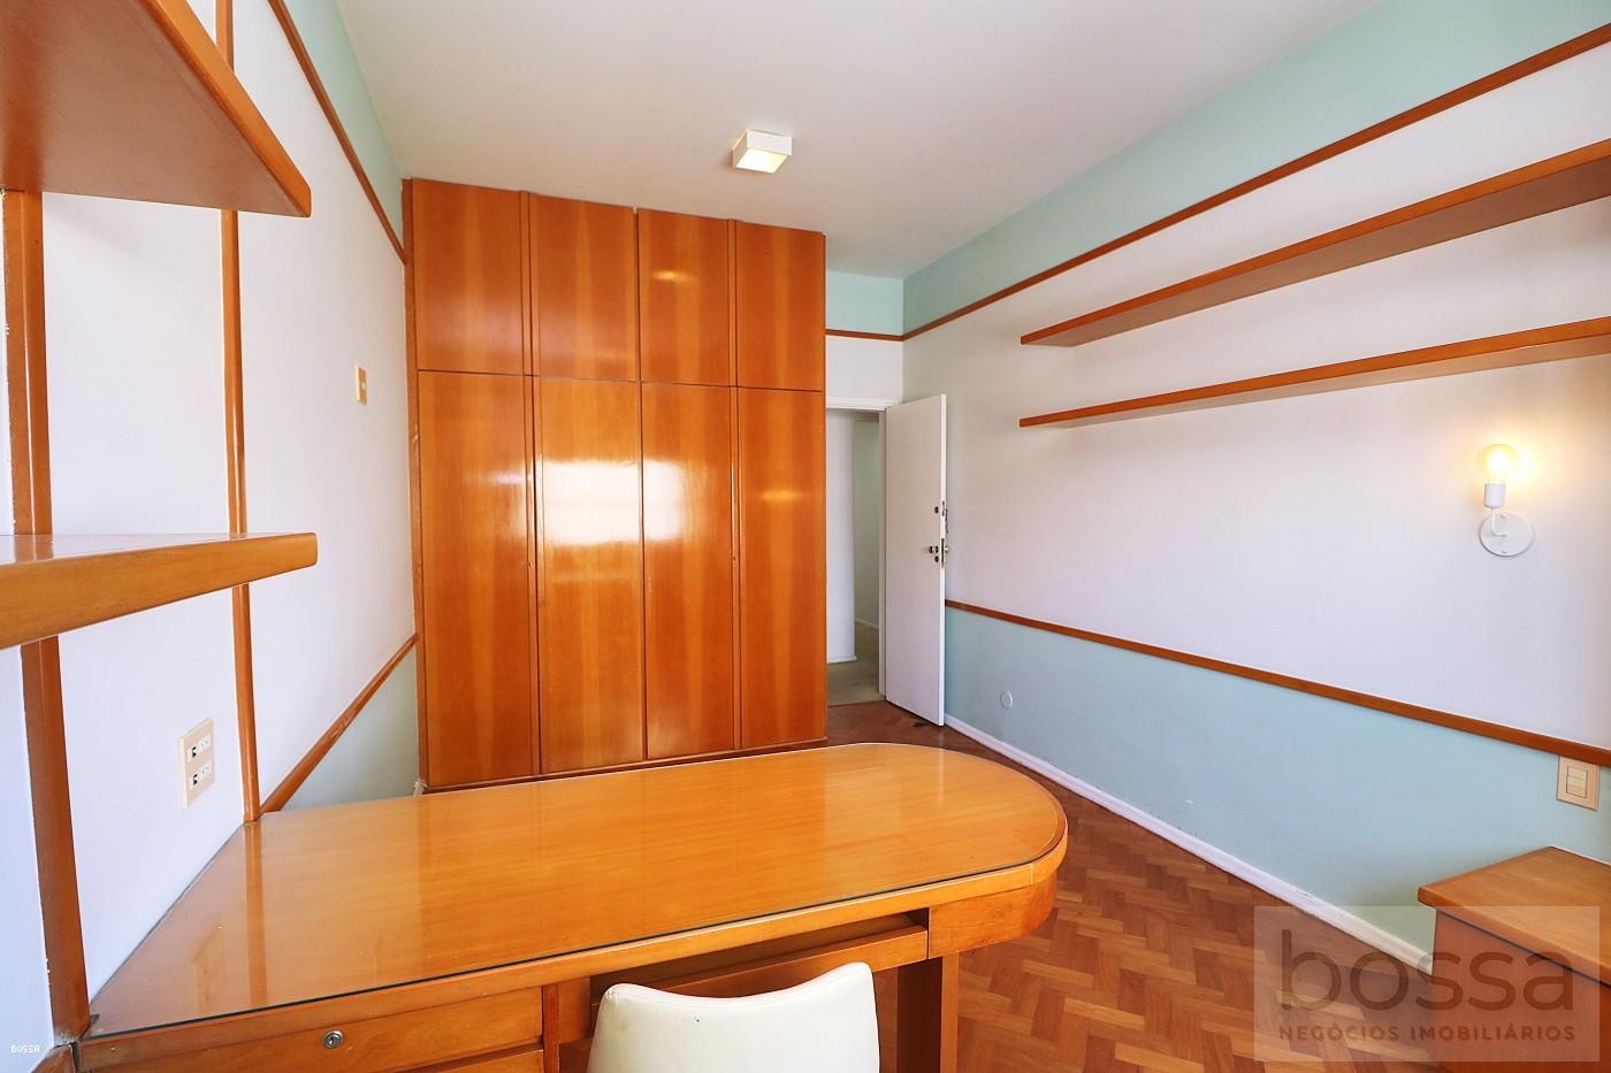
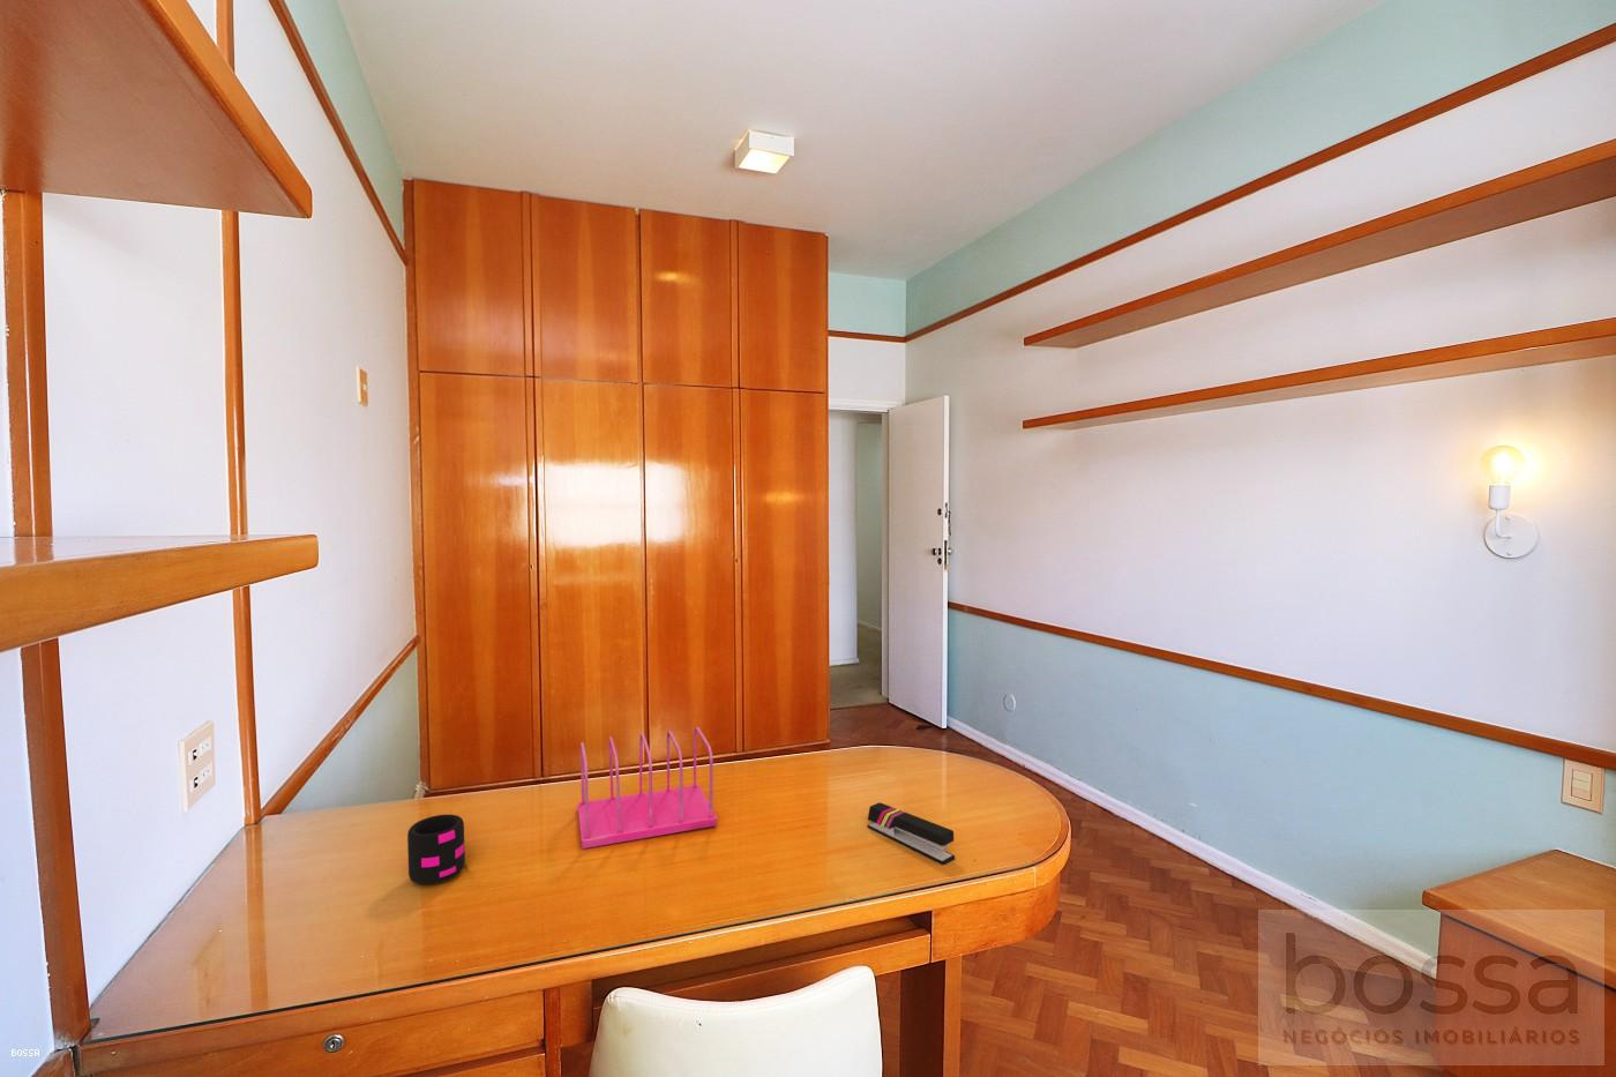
+ mug (439, 844)
+ stapler (908, 829)
+ file sorter (649, 779)
